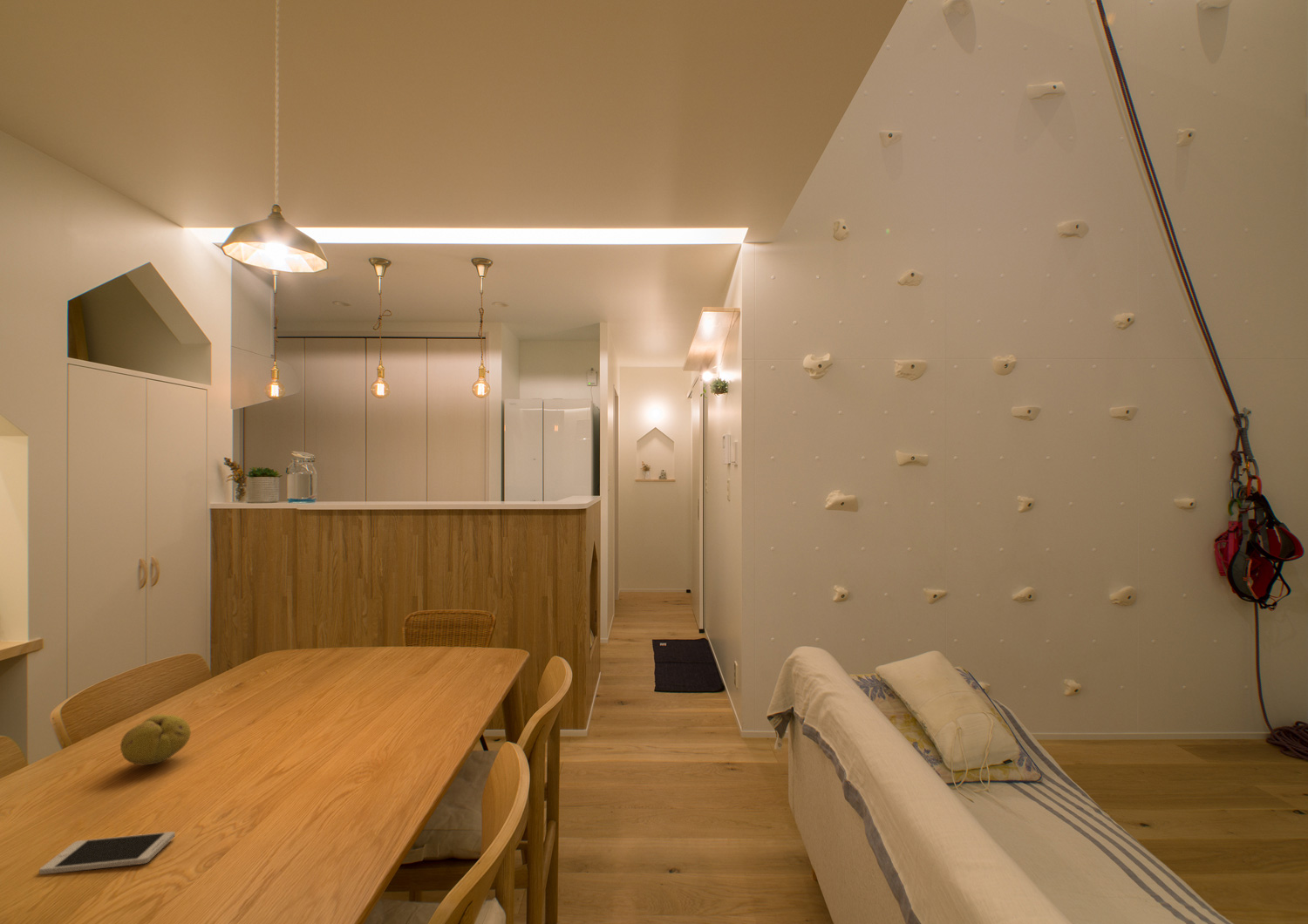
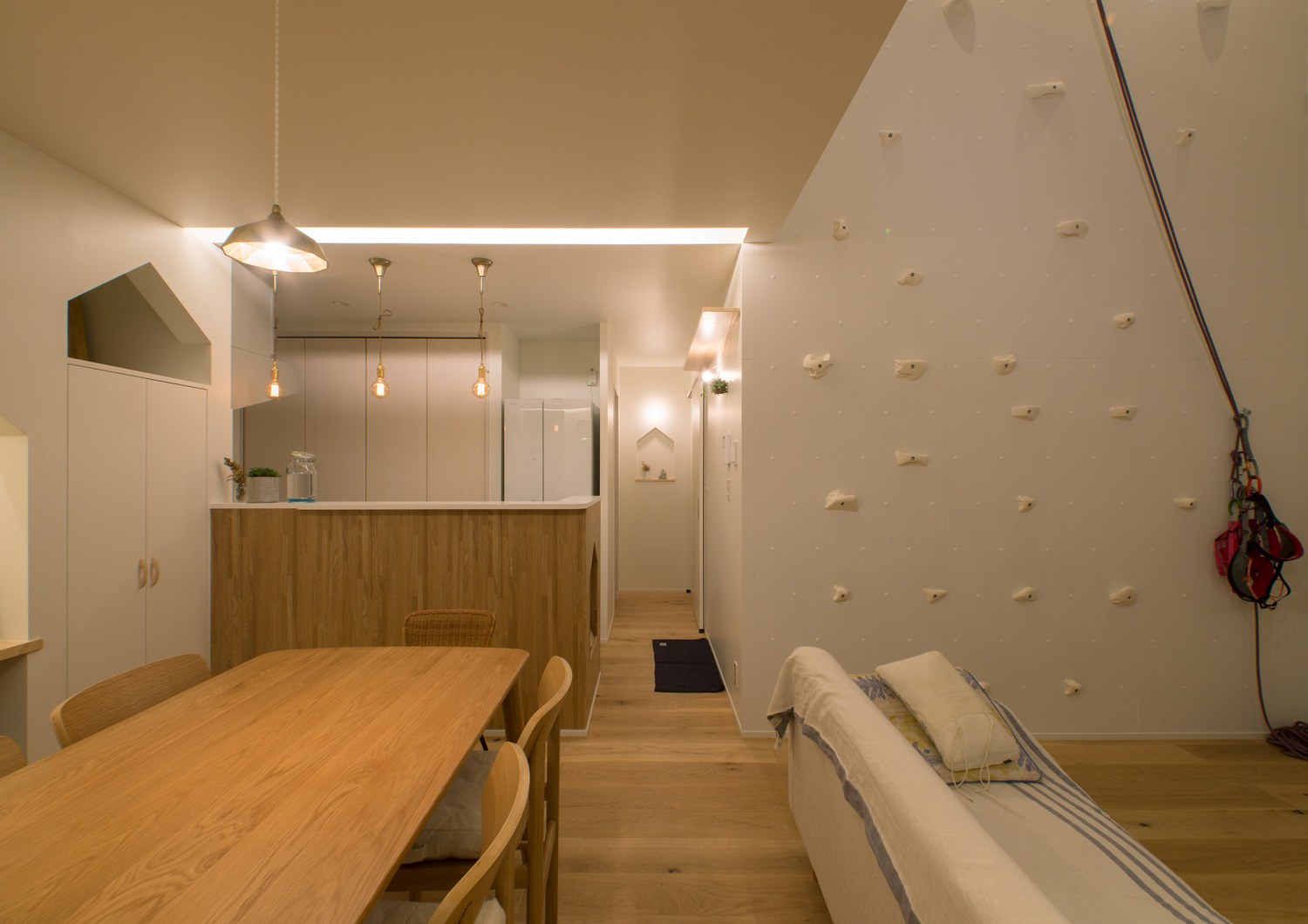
- fruit (156, 739)
- smartphone (110, 852)
